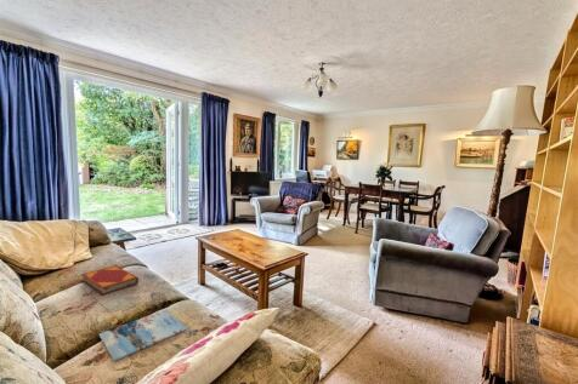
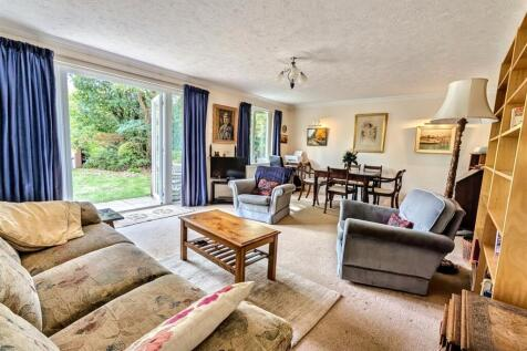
- hardback book (109, 279)
- magazine (143, 331)
